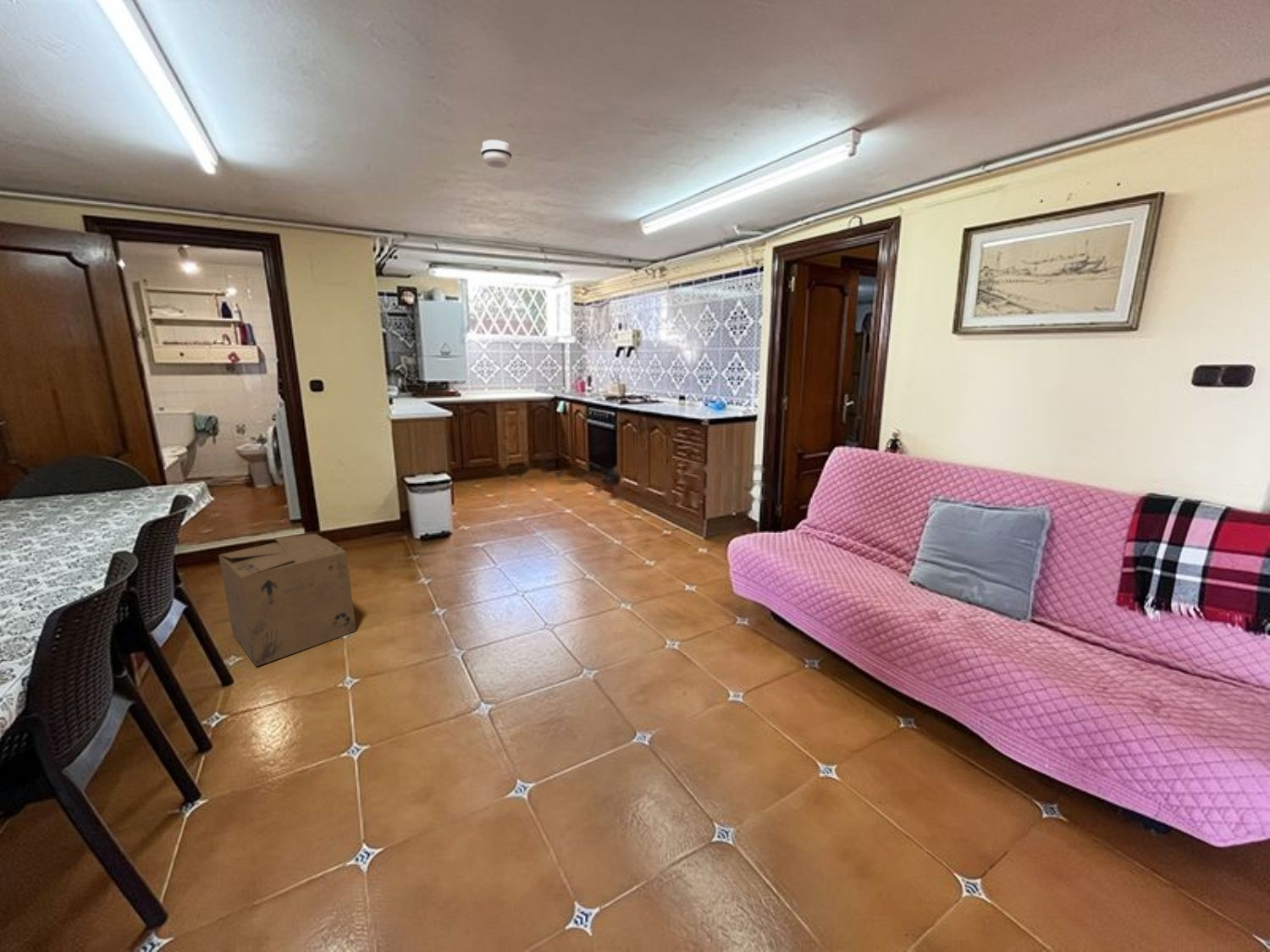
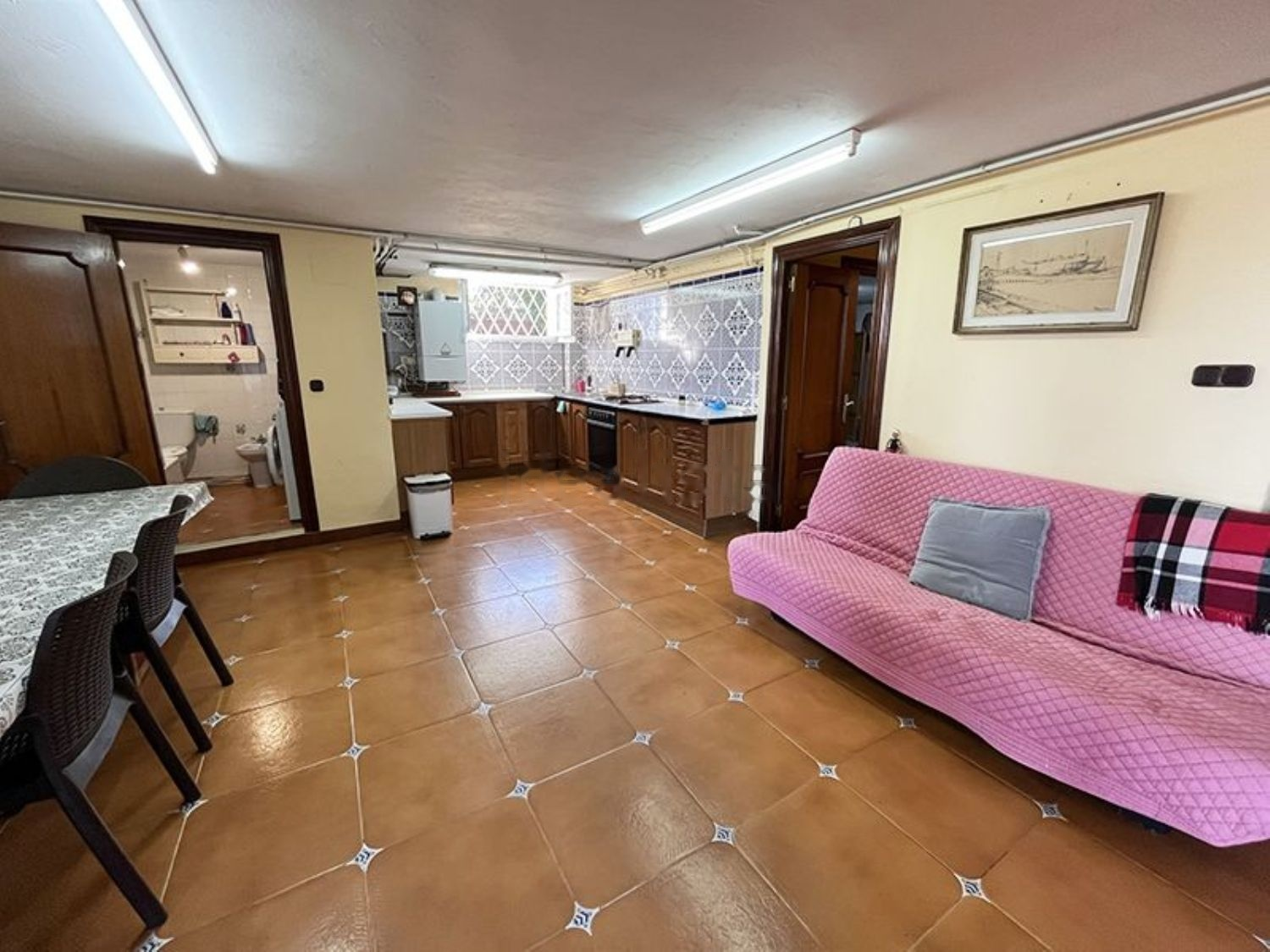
- cardboard box (288, 591)
- smoke detector (496, 154)
